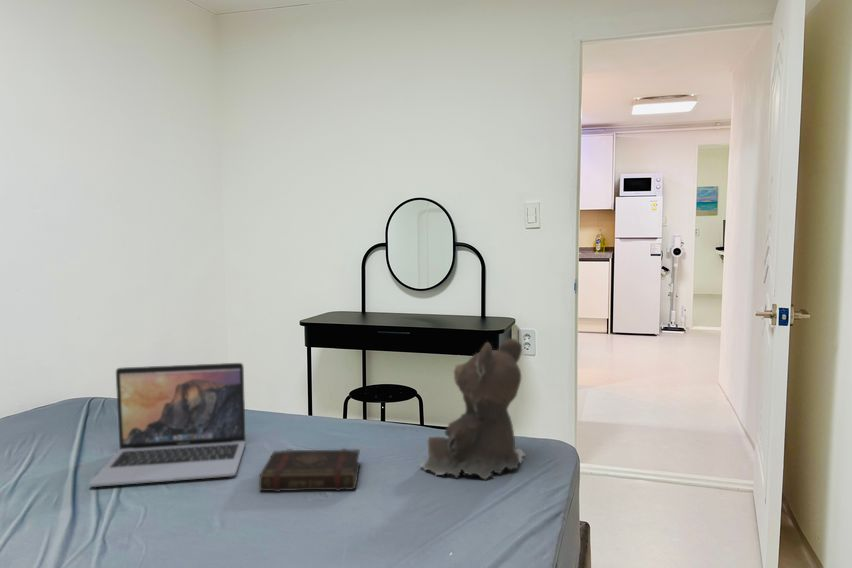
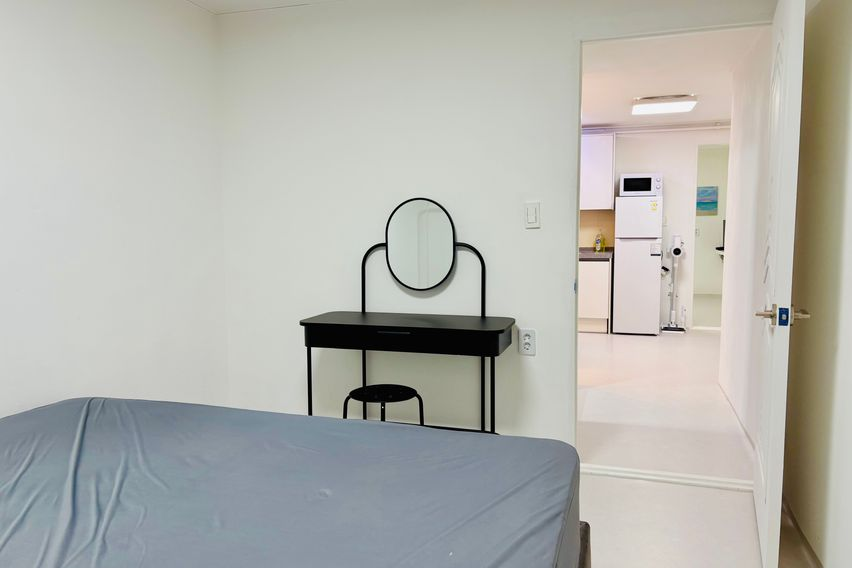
- teddy bear (474, 400)
- book (312, 469)
- laptop (172, 420)
